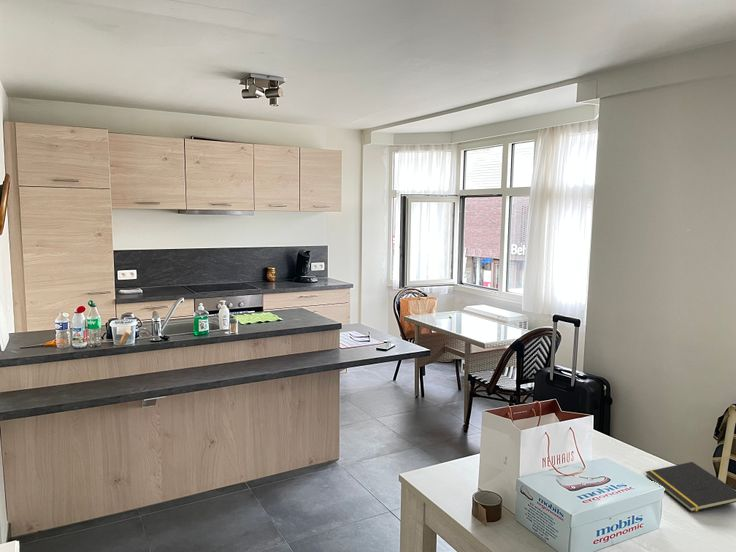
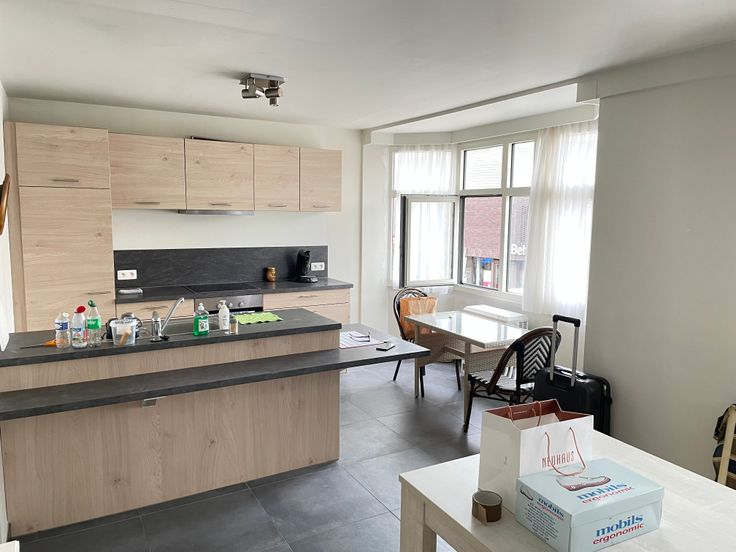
- notepad (692, 485)
